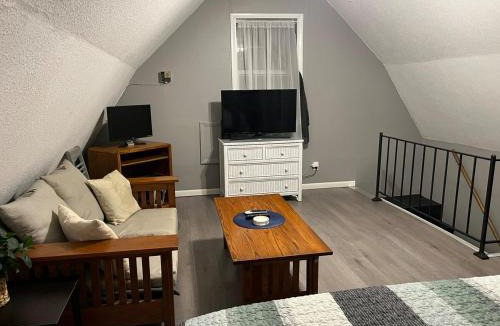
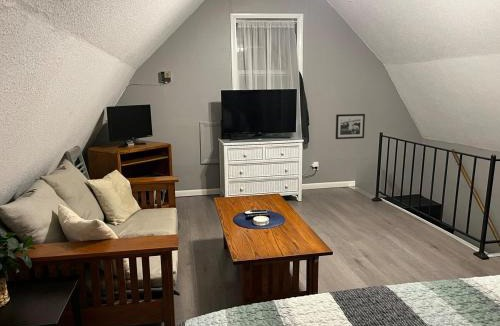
+ picture frame (350, 126)
